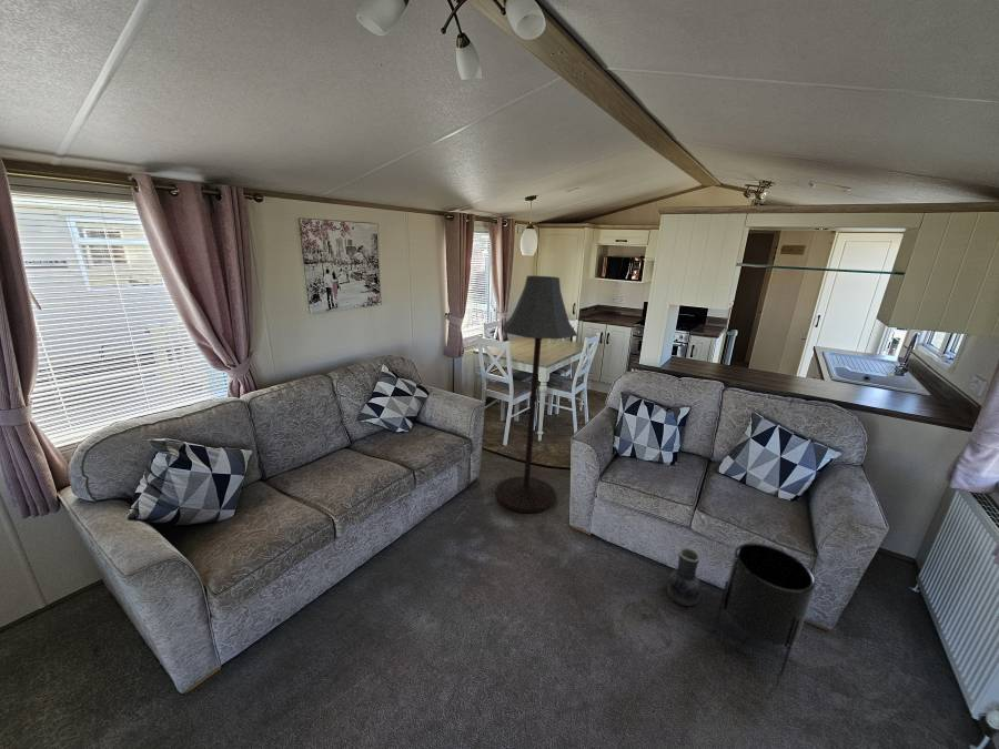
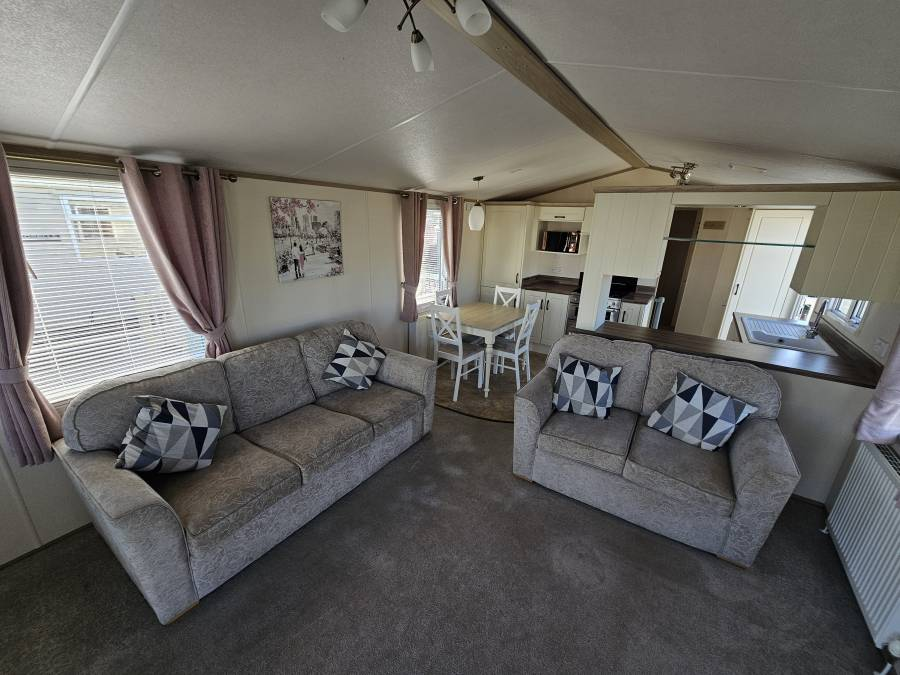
- planter (761, 604)
- floor lamp (533, 394)
- vase (686, 573)
